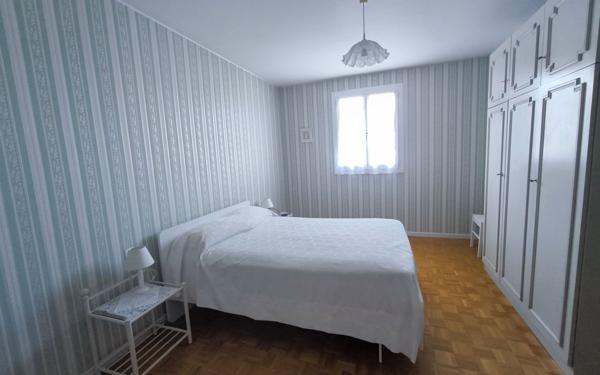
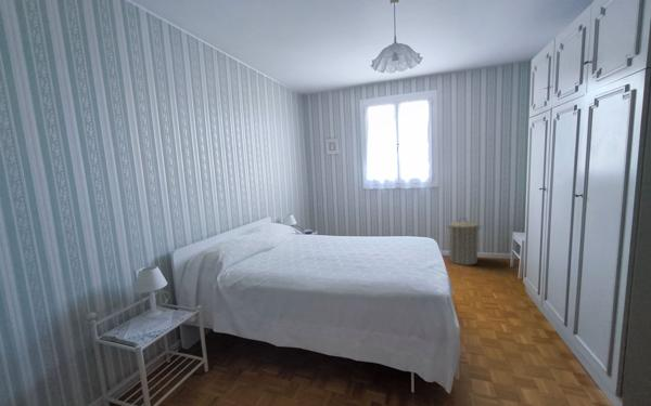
+ laundry hamper (462, 239)
